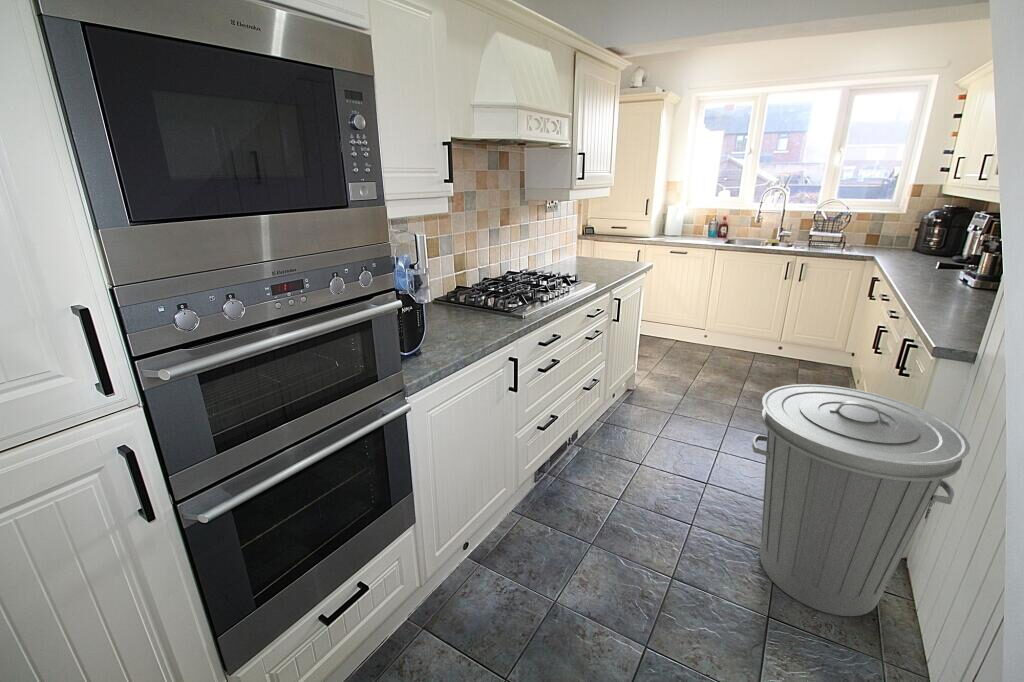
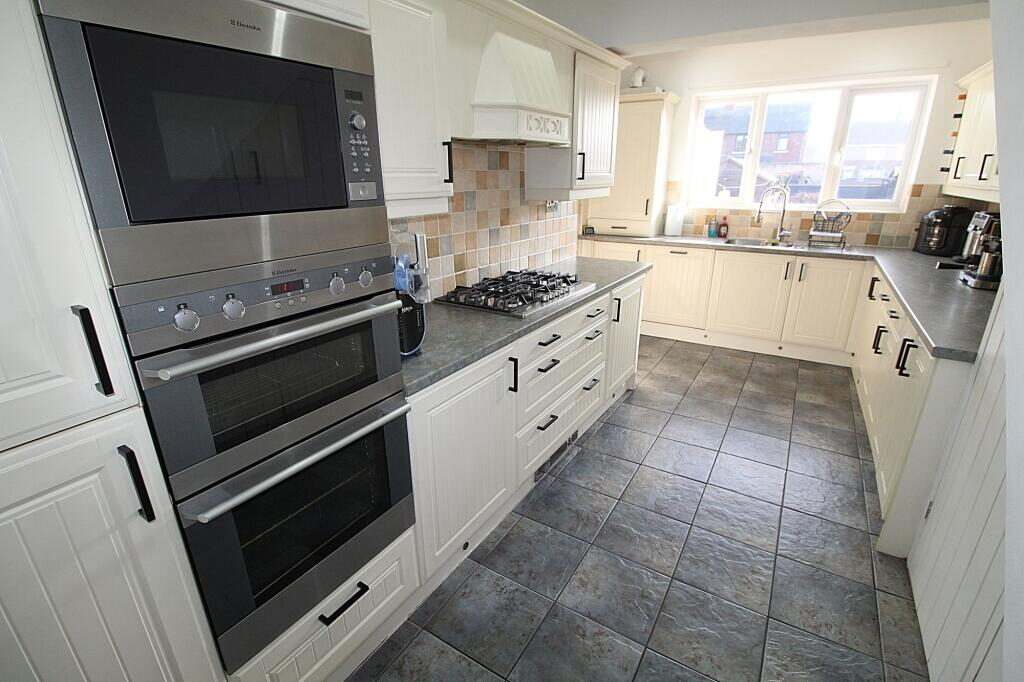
- trash can (836, 493)
